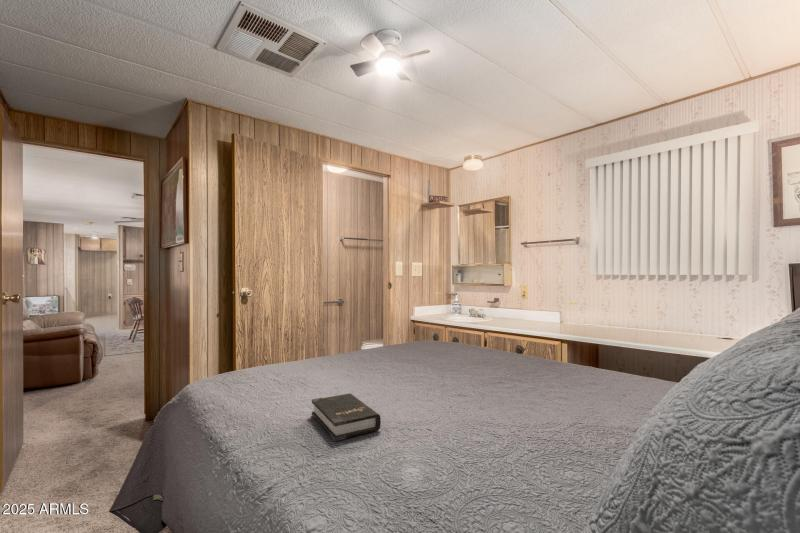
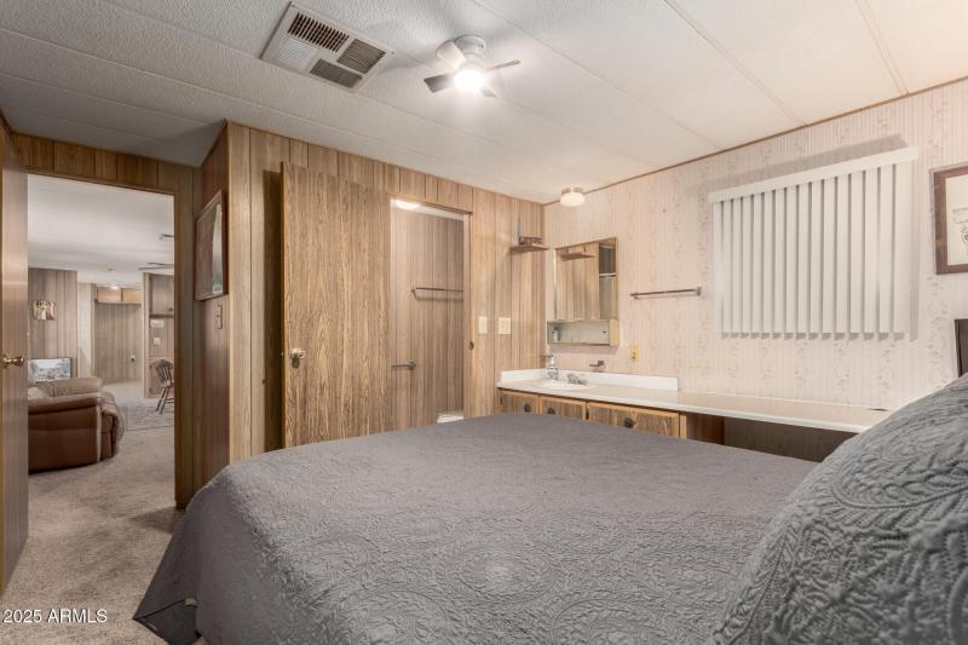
- hardback book (344, 413)
